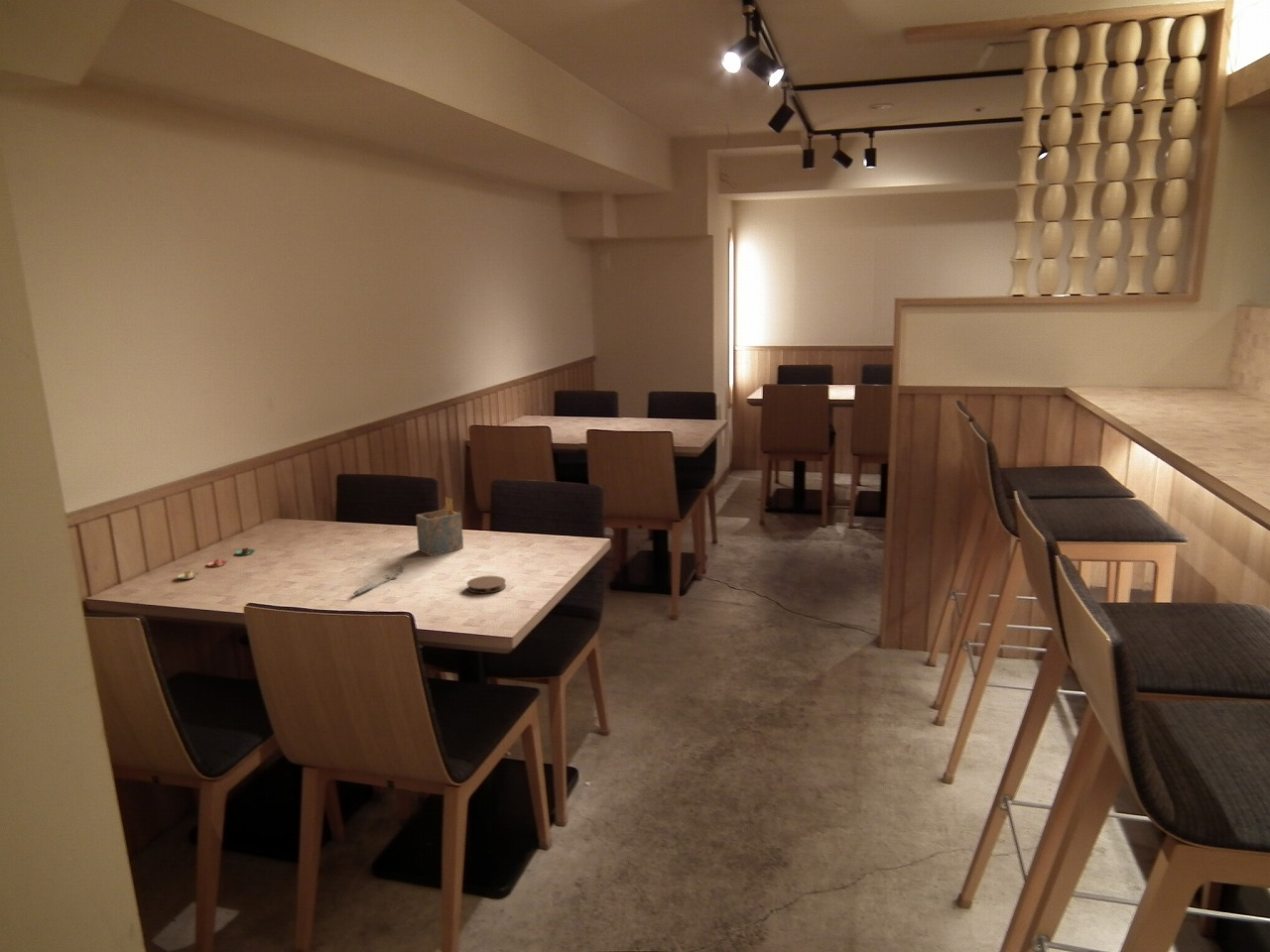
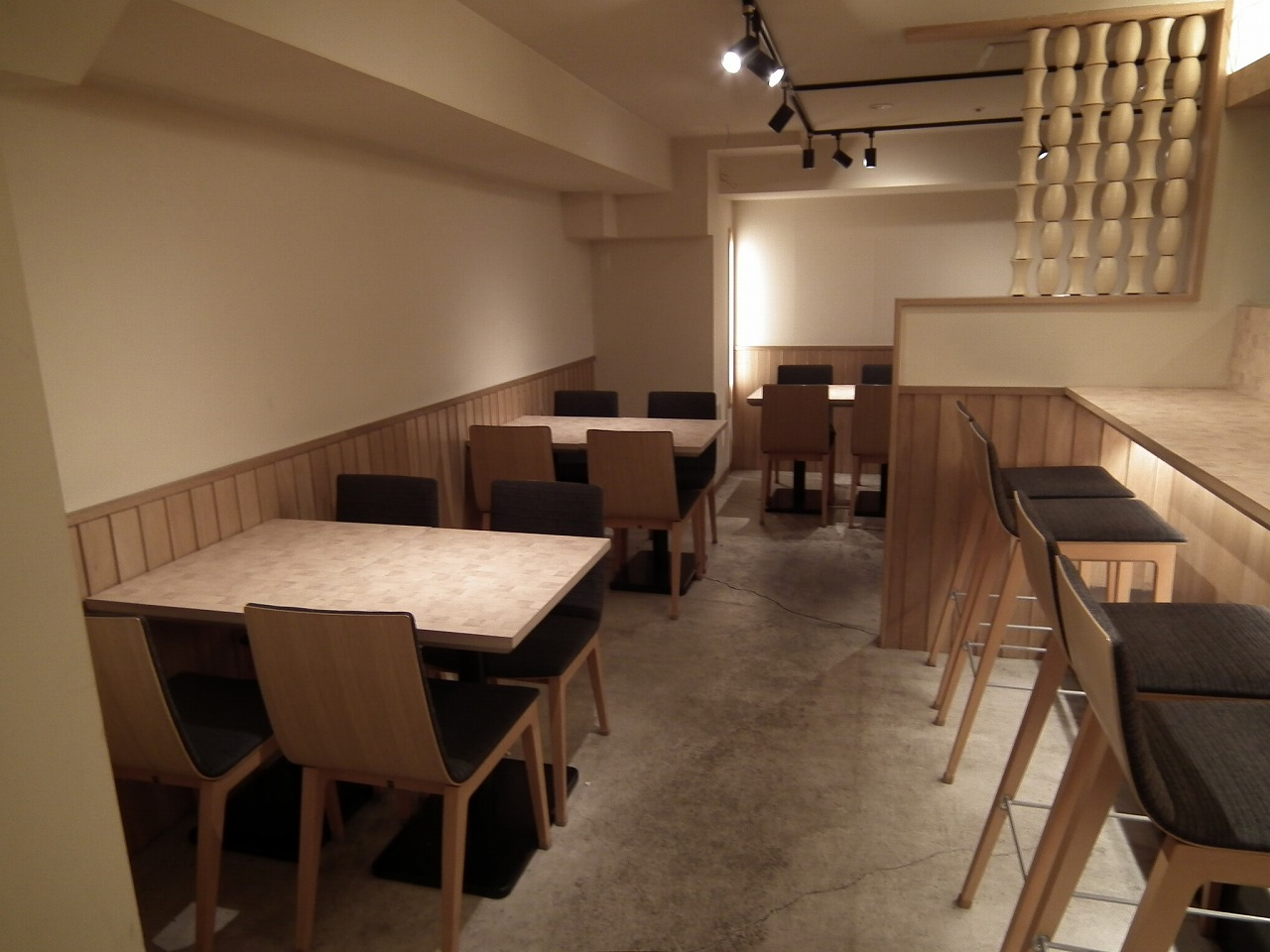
- coaster (486, 584)
- plate (218, 561)
- spoon (380, 581)
- napkin holder (439, 526)
